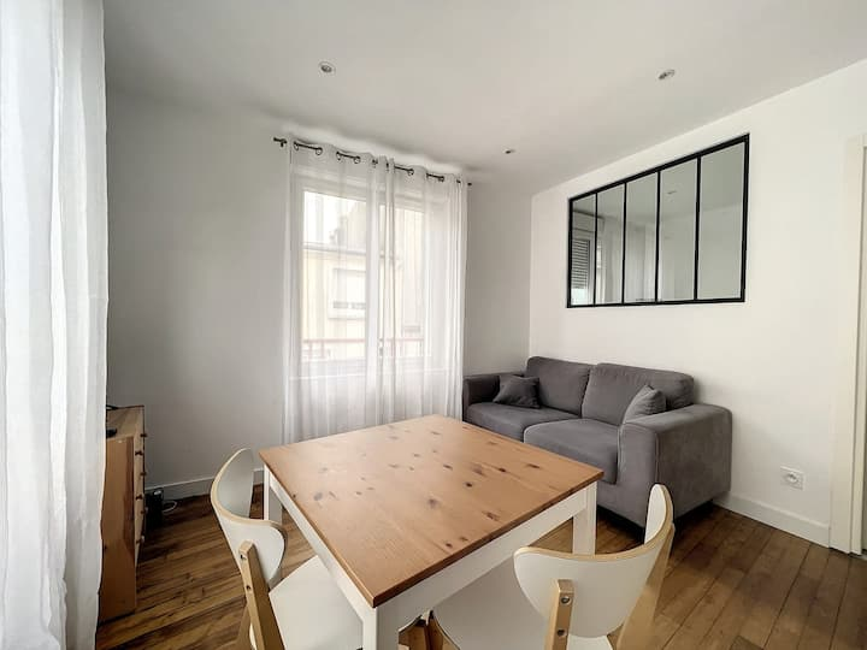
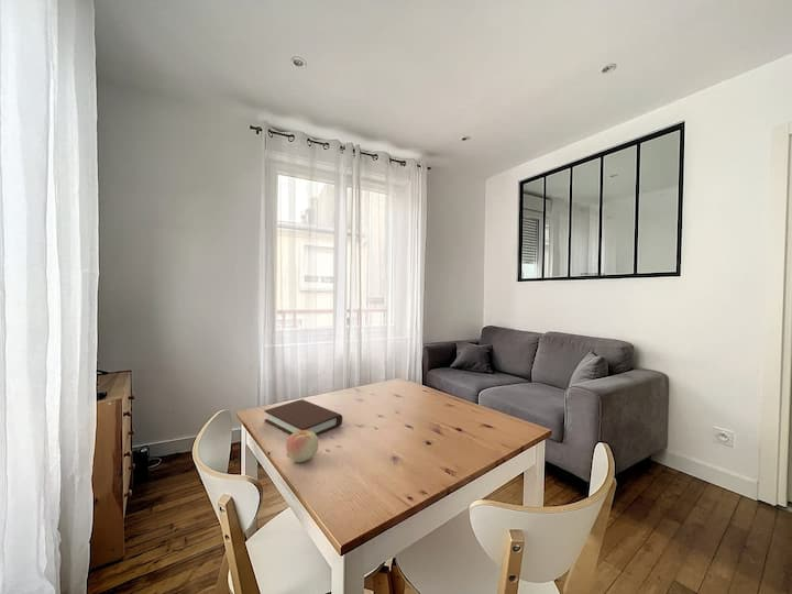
+ apple (302, 446)
+ book (302, 417)
